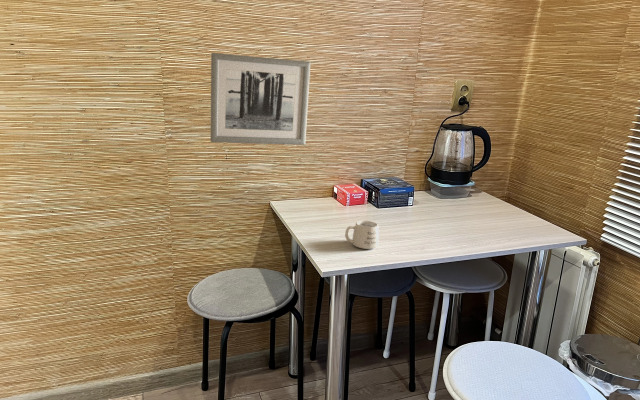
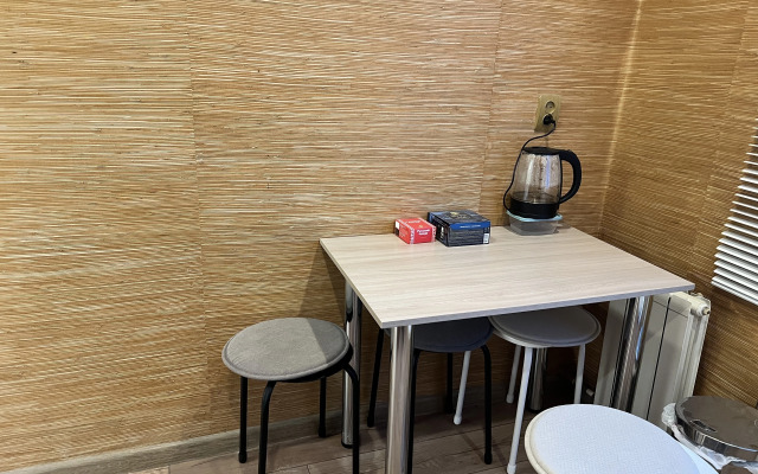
- wall art (260, 101)
- mug (361, 234)
